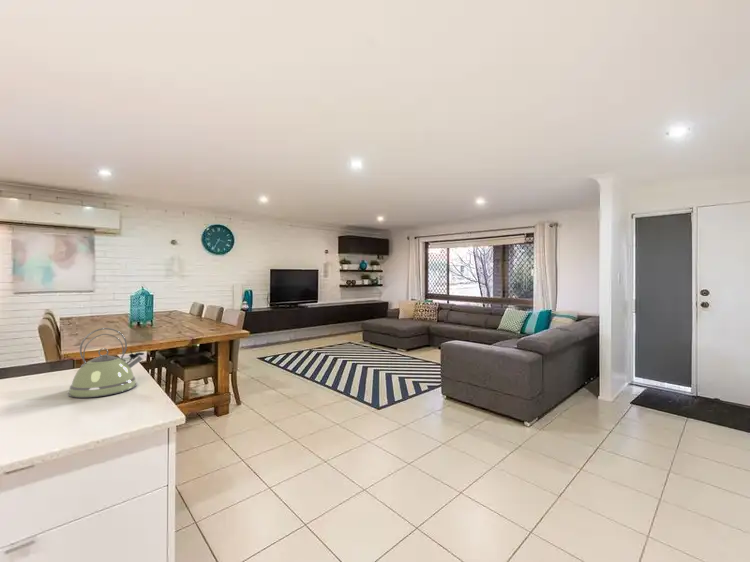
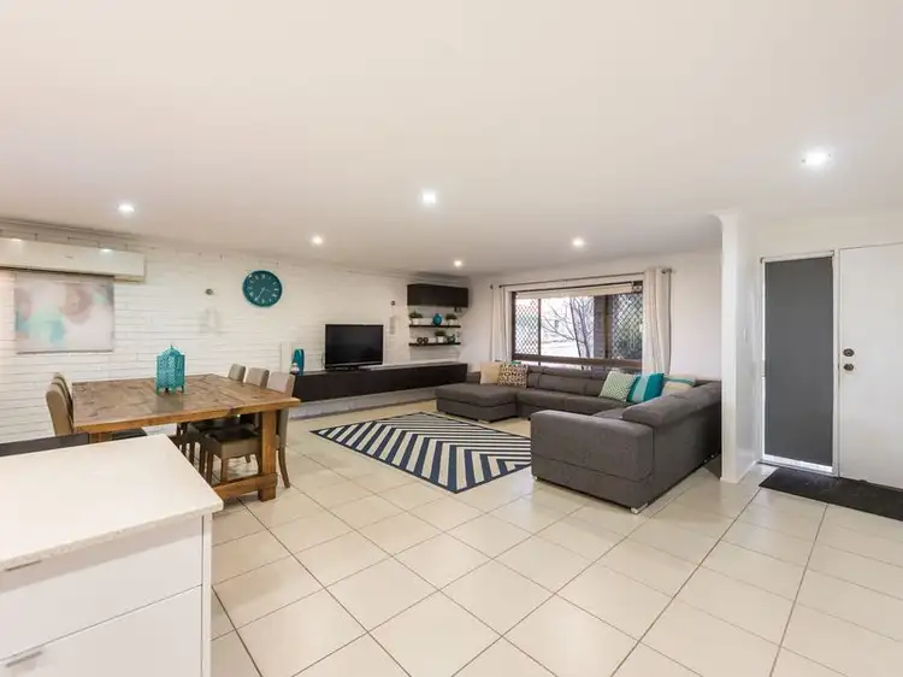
- kettle (108, 357)
